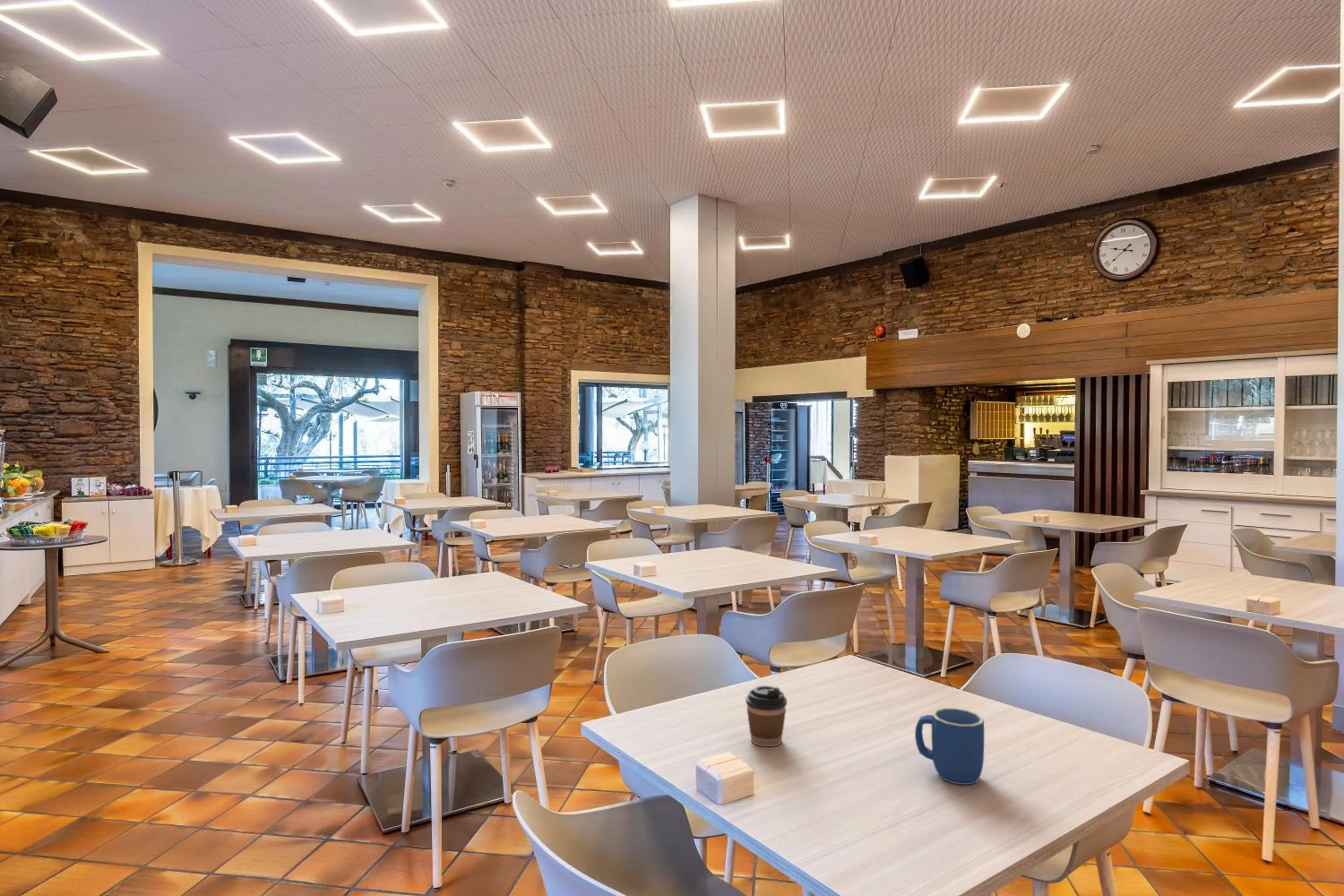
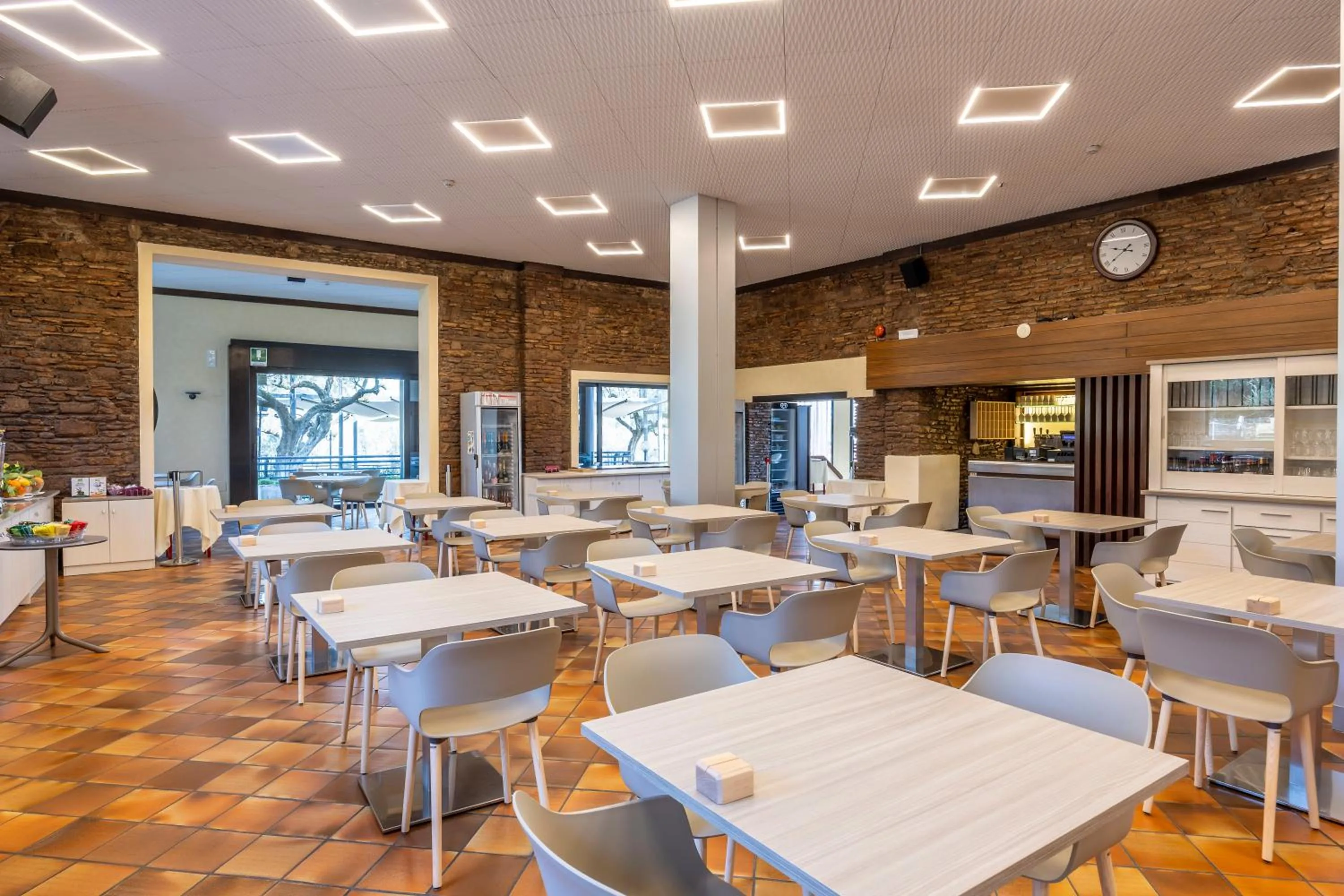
- mug (952, 745)
- coffee cup (766, 713)
